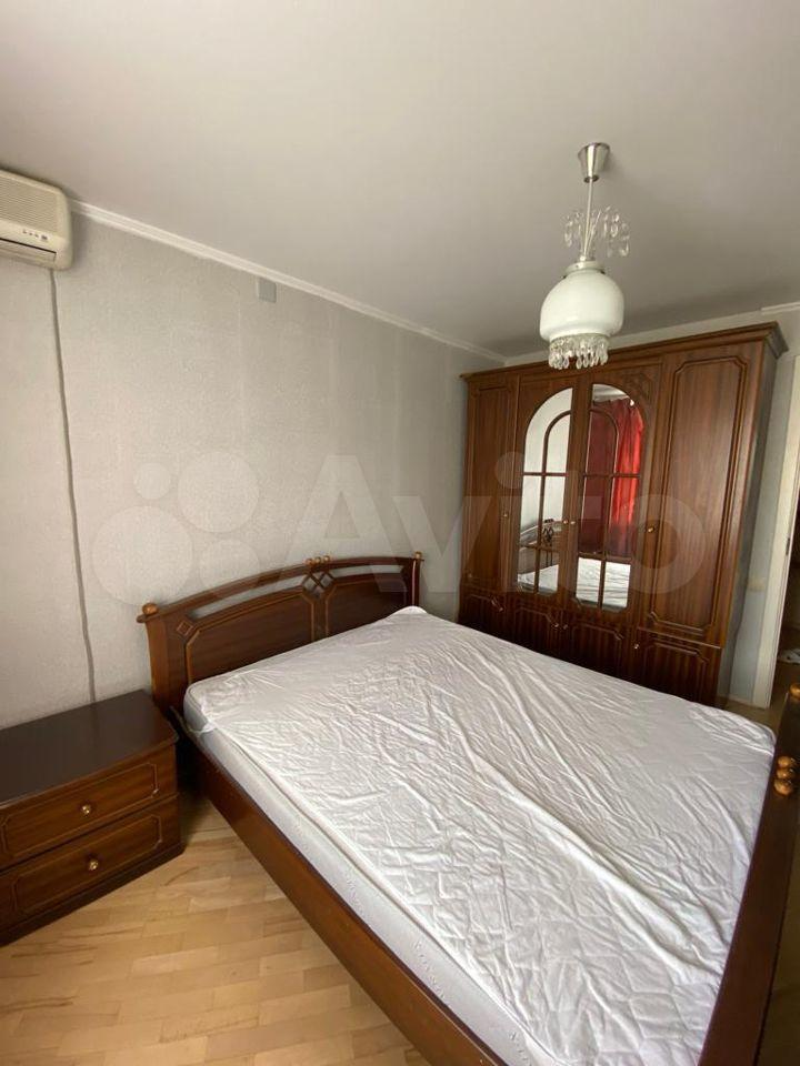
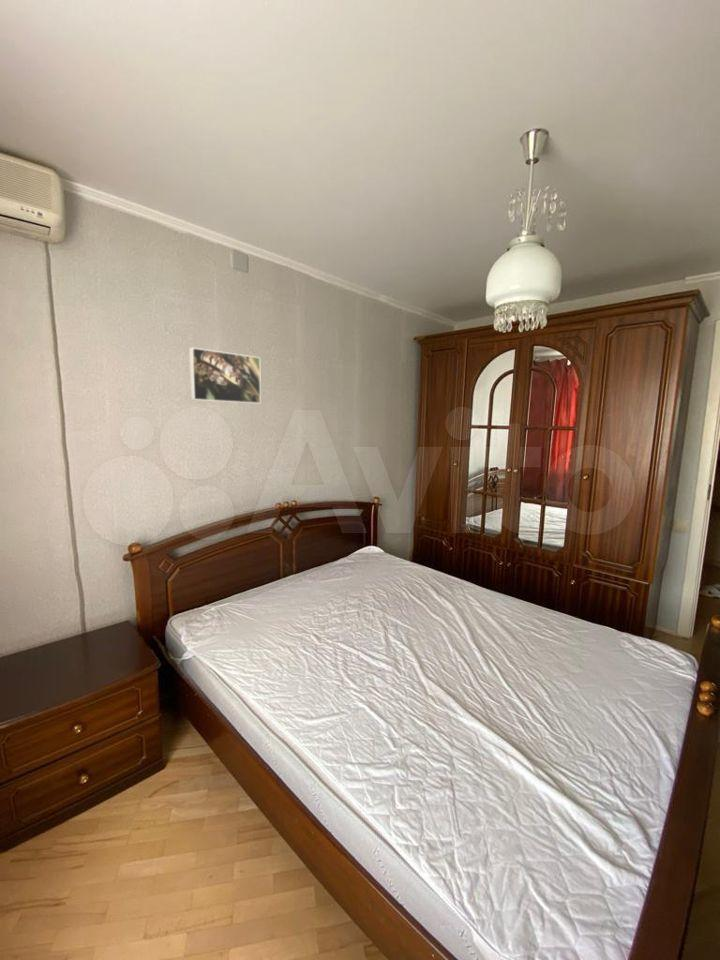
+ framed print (227, 377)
